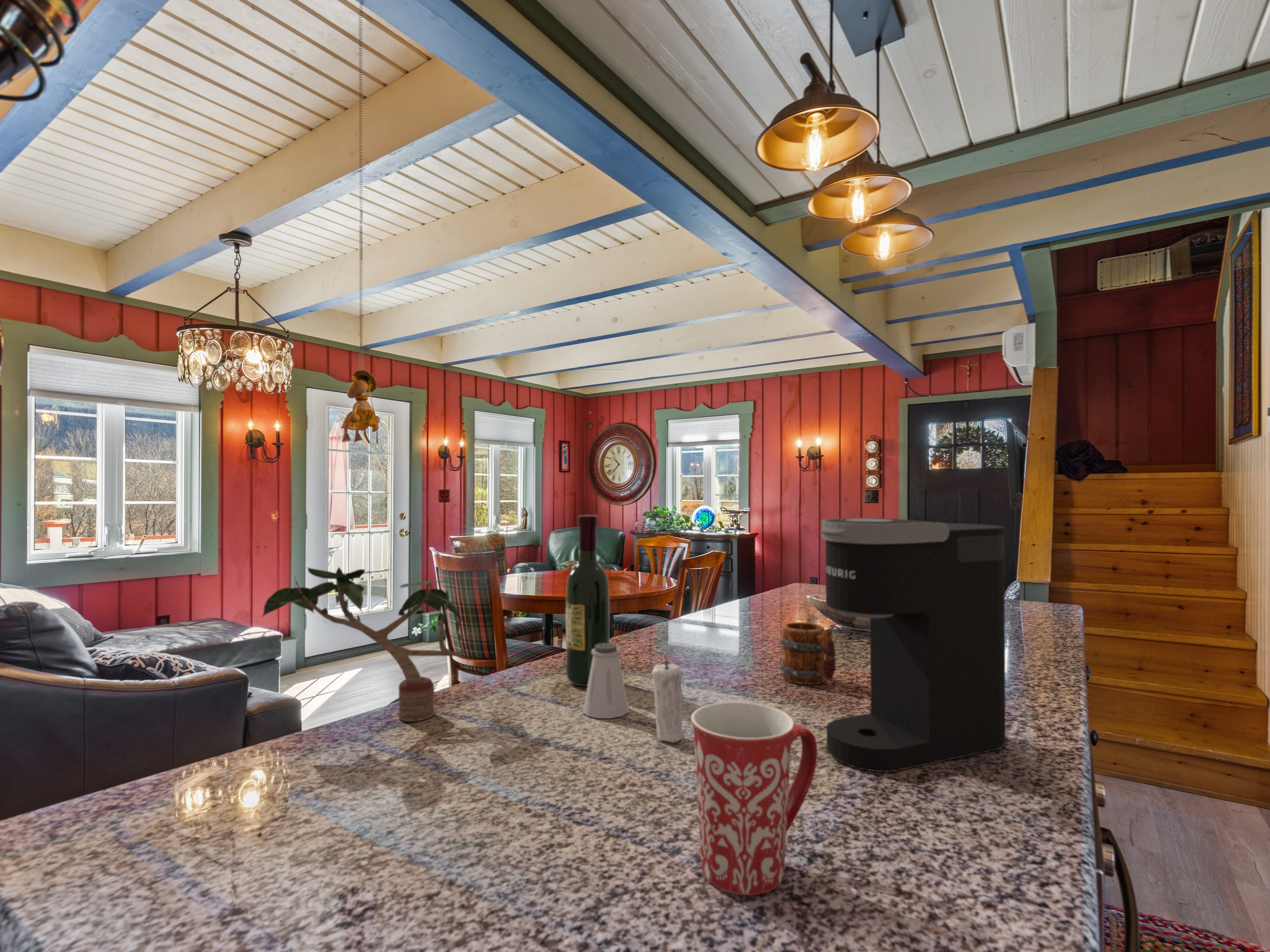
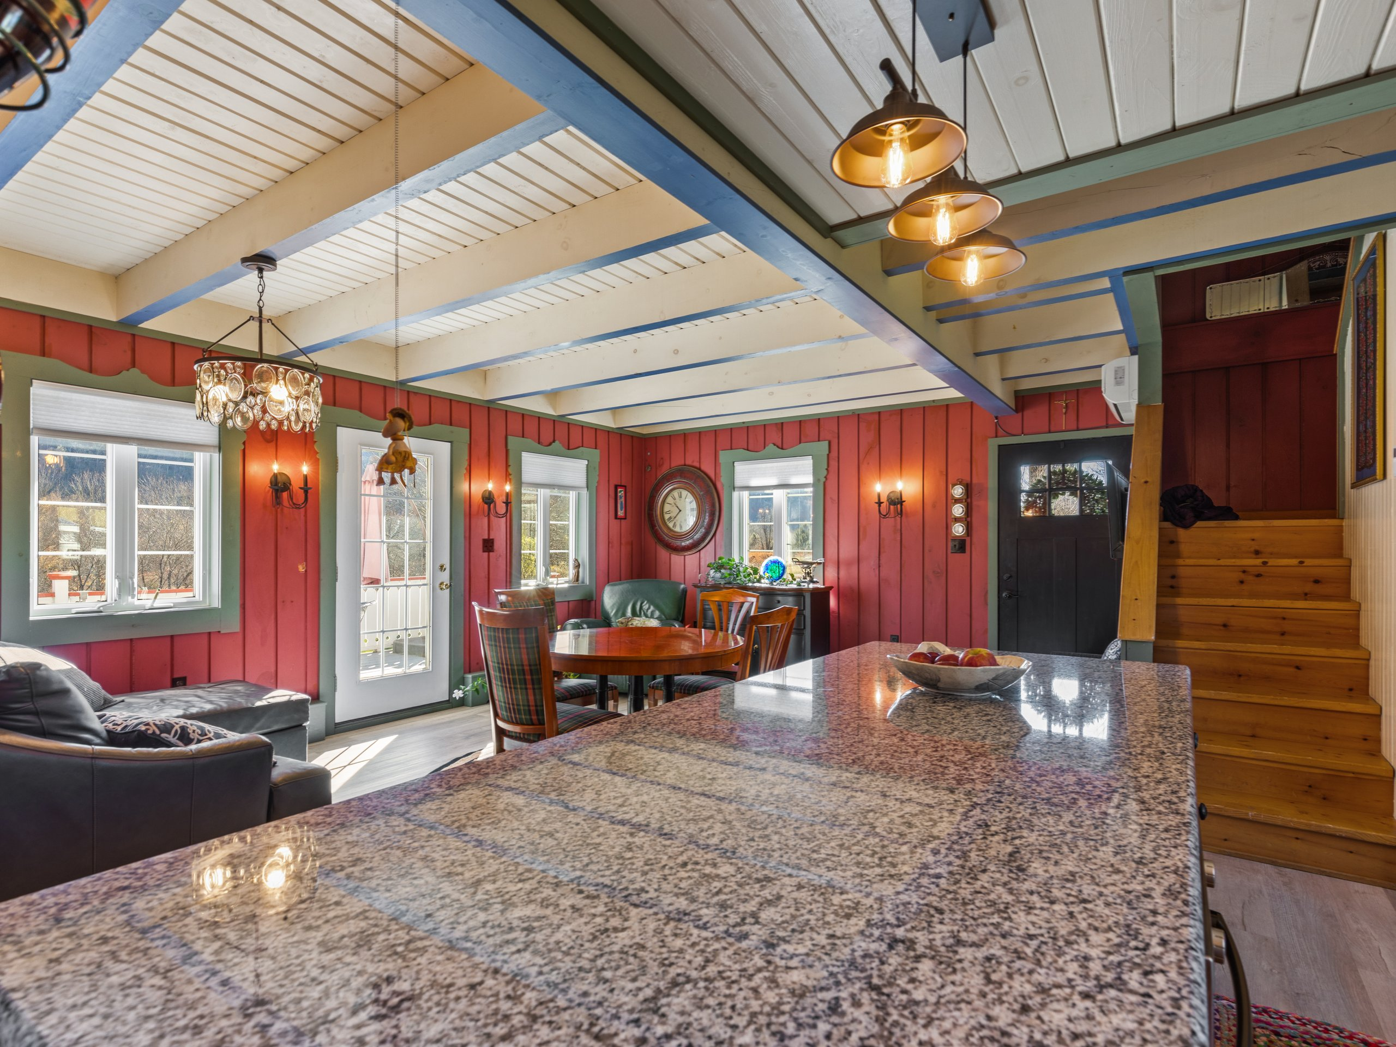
- coffee maker (914, 632)
- saltshaker (606, 678)
- candle (668, 693)
- wine bottle (587, 598)
- mug (810, 652)
- potted plant (365, 634)
- mug (759, 790)
